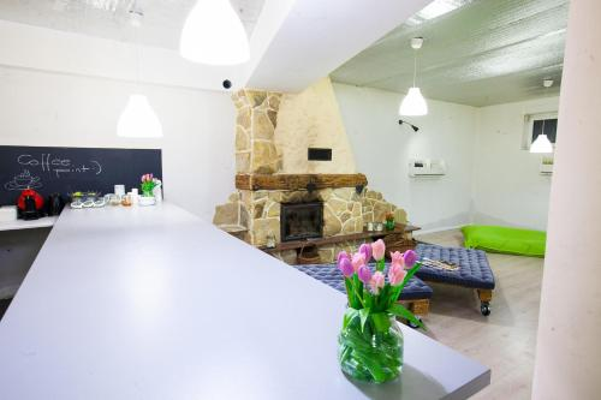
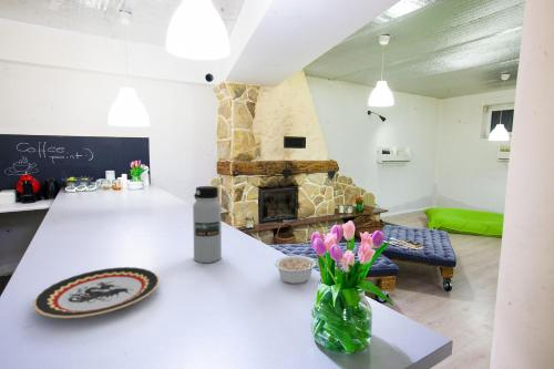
+ legume (296, 267)
+ water bottle (207, 223)
+ plate (102, 291)
